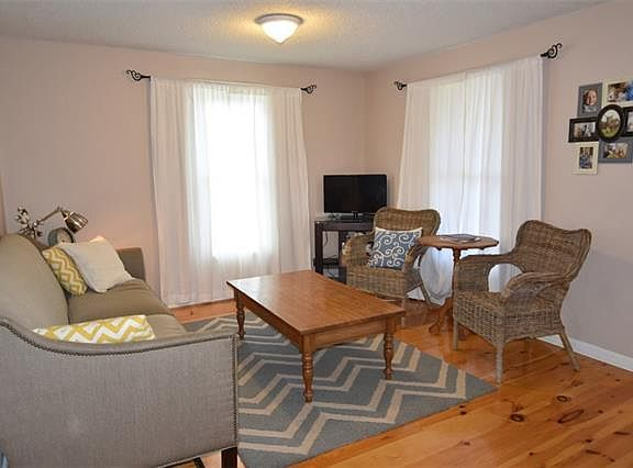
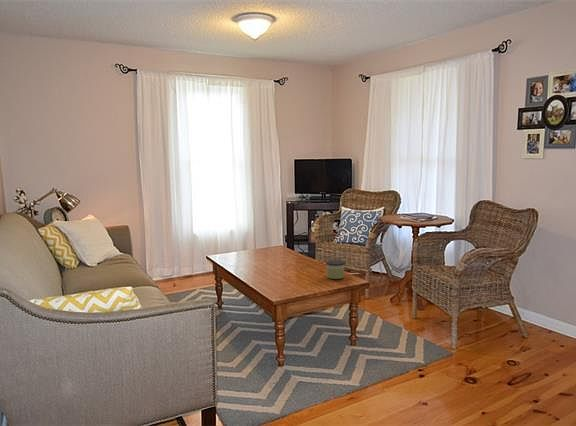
+ candle (335, 269)
